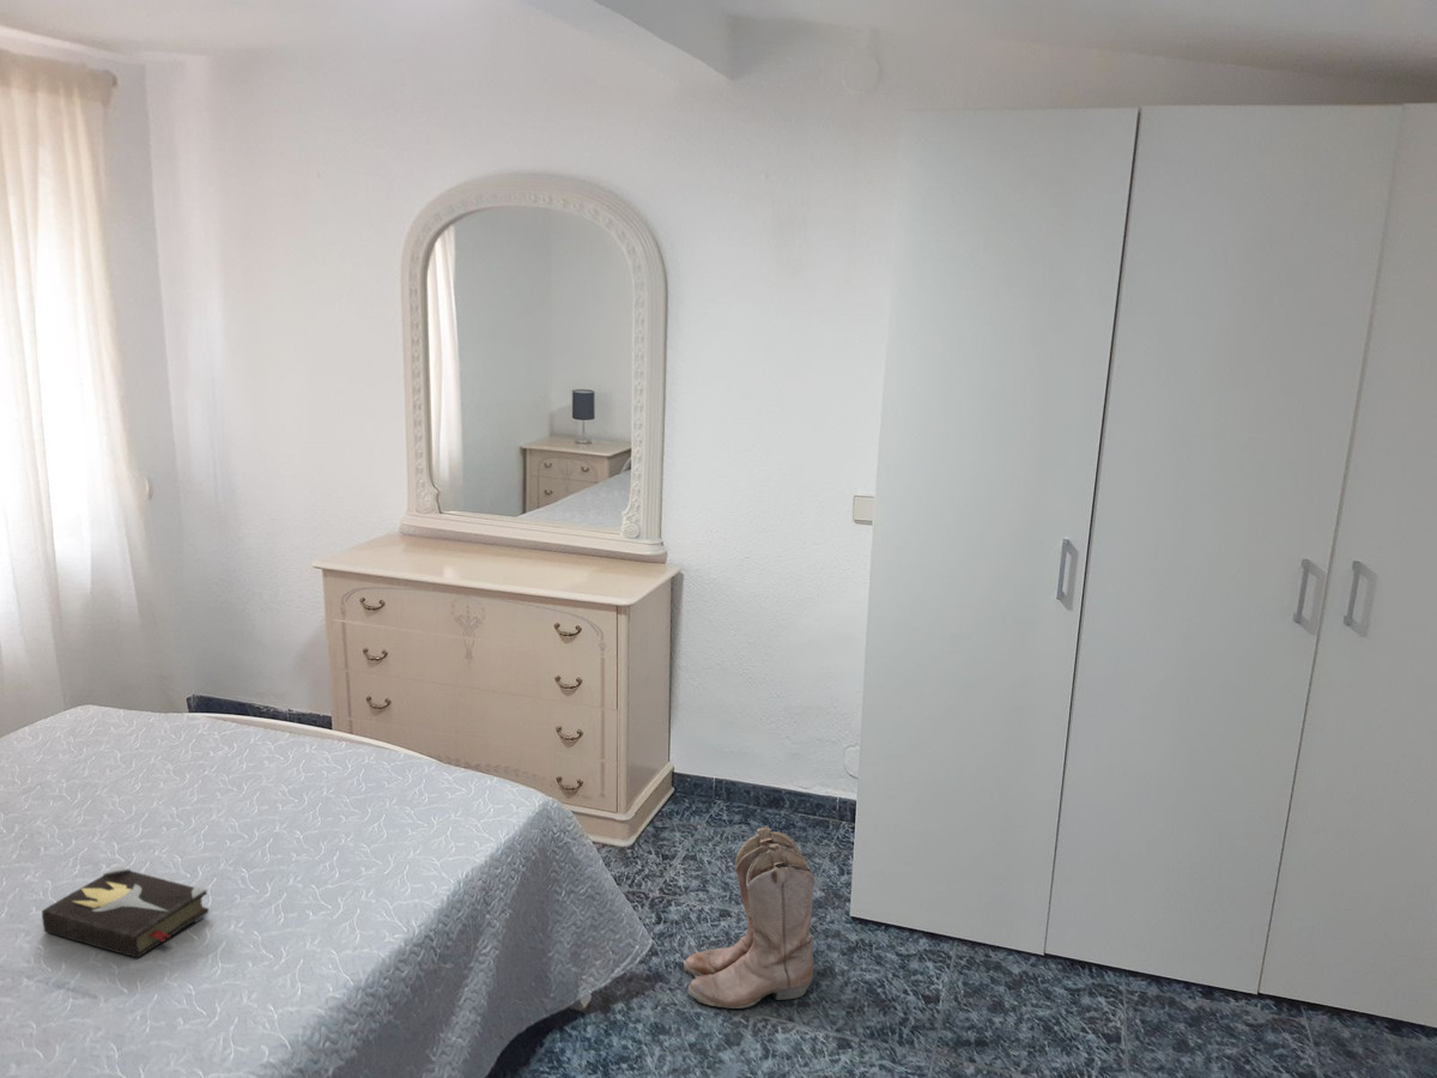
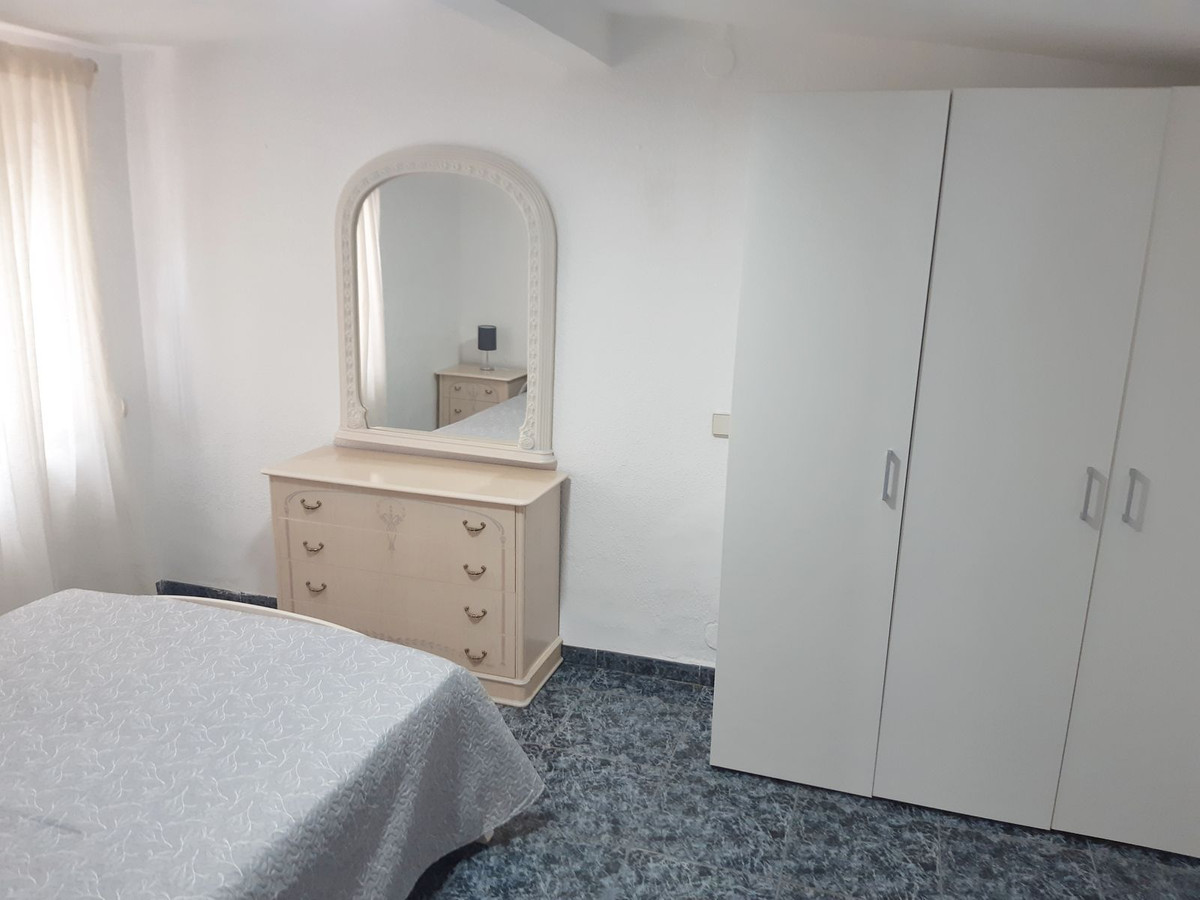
- boots (747, 913)
- hardback book (126, 908)
